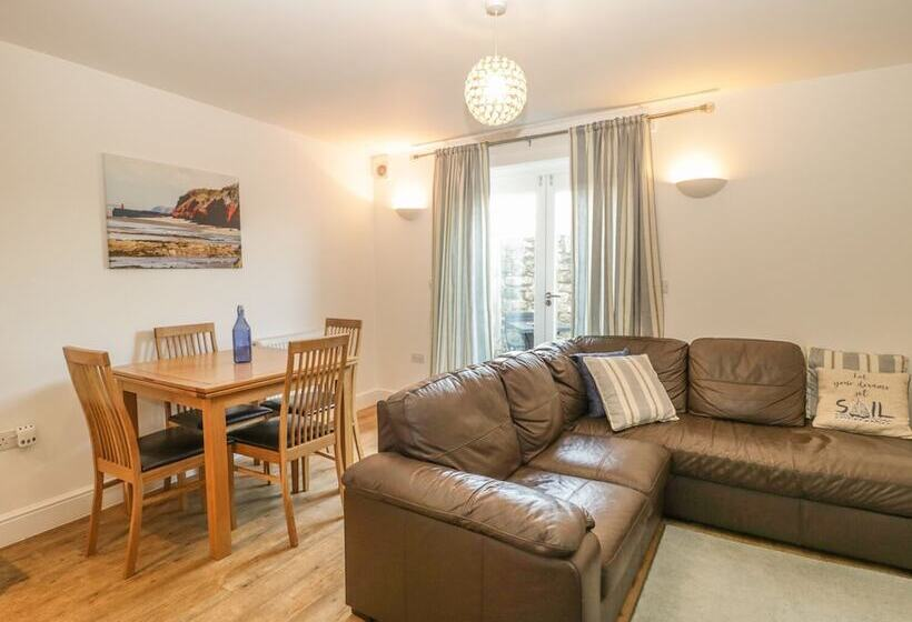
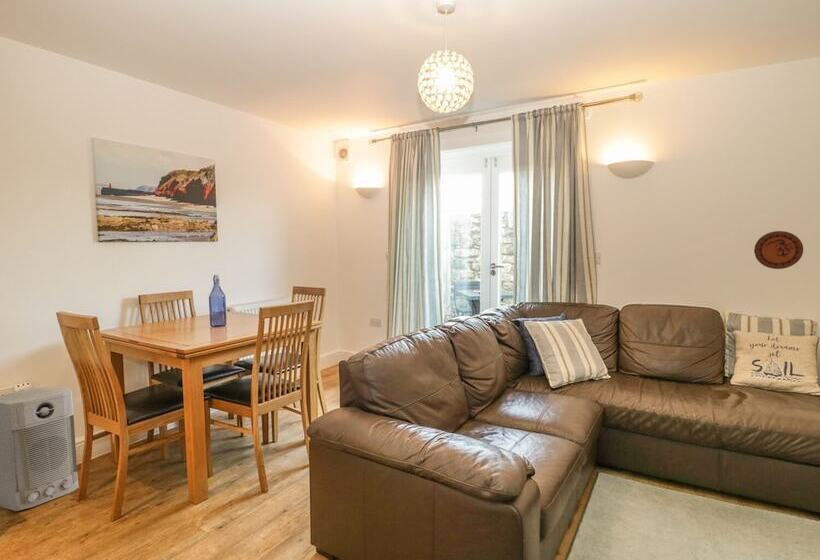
+ decorative plate (778, 250)
+ air purifier (35, 443)
